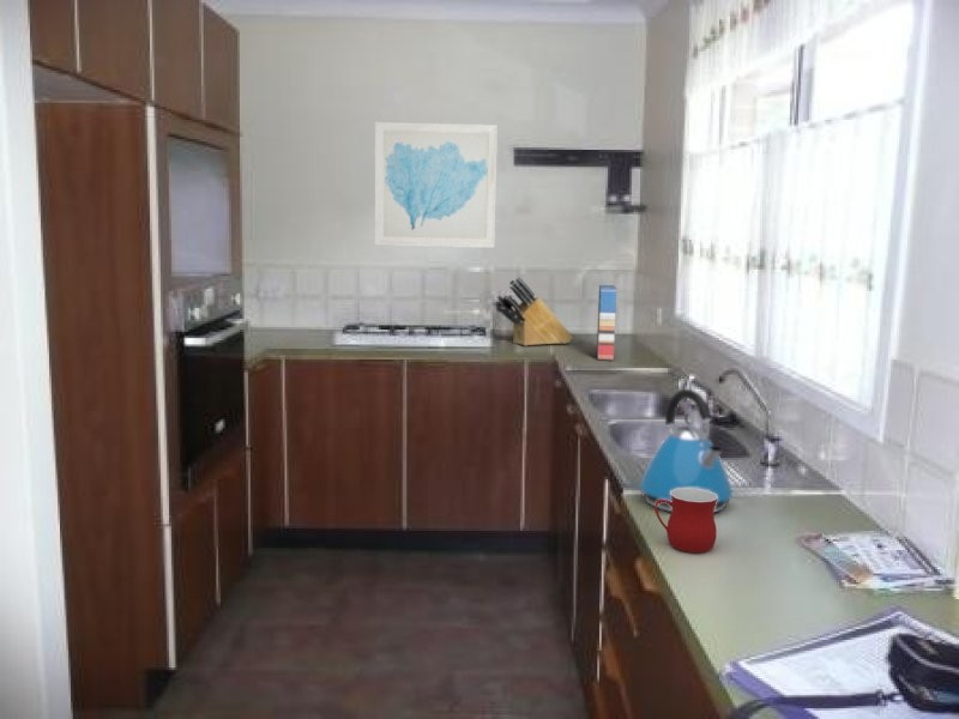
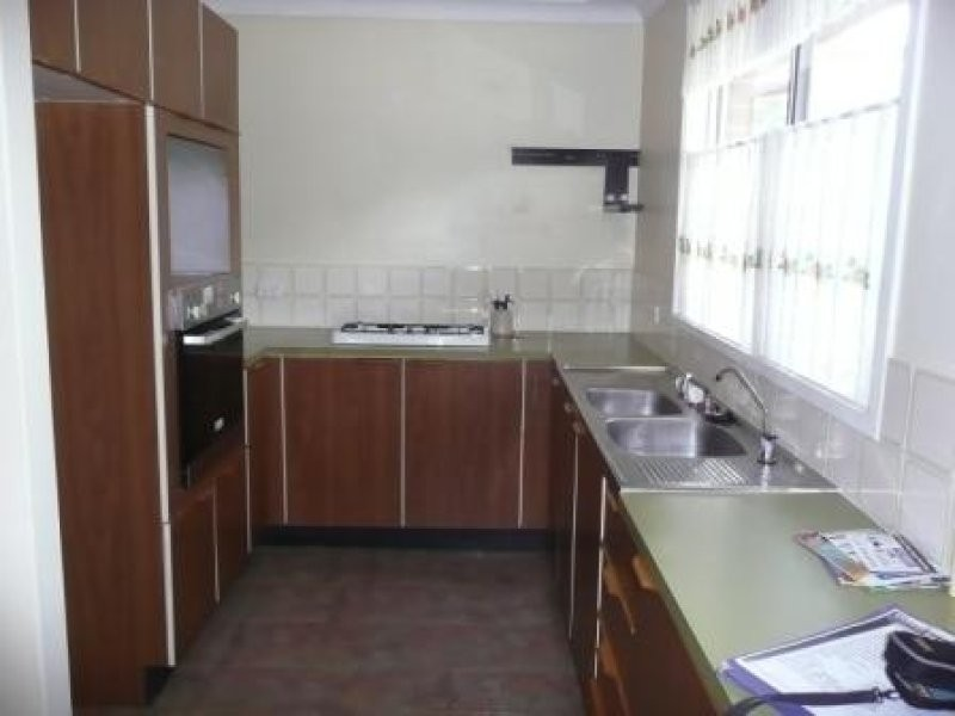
- kettle (686, 445)
- wall art (435, 186)
- cereal box (605, 321)
- mug (684, 519)
- knife block (535, 310)
